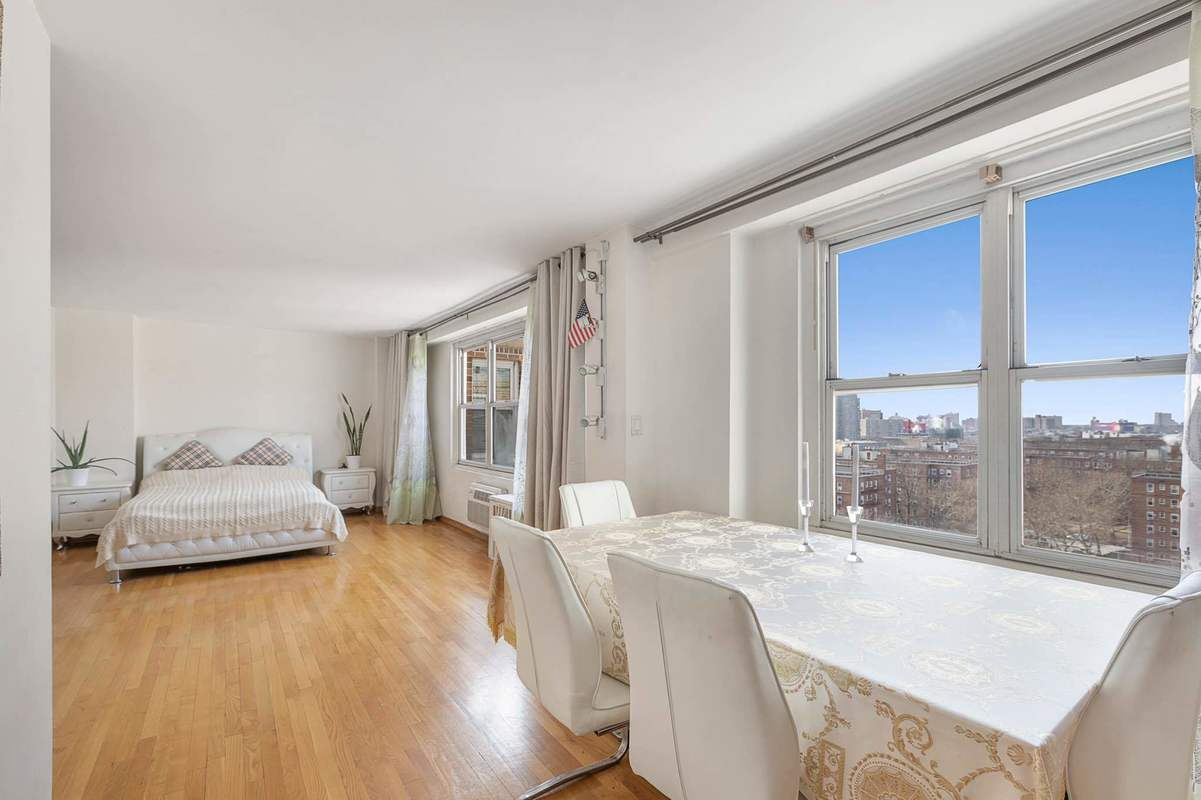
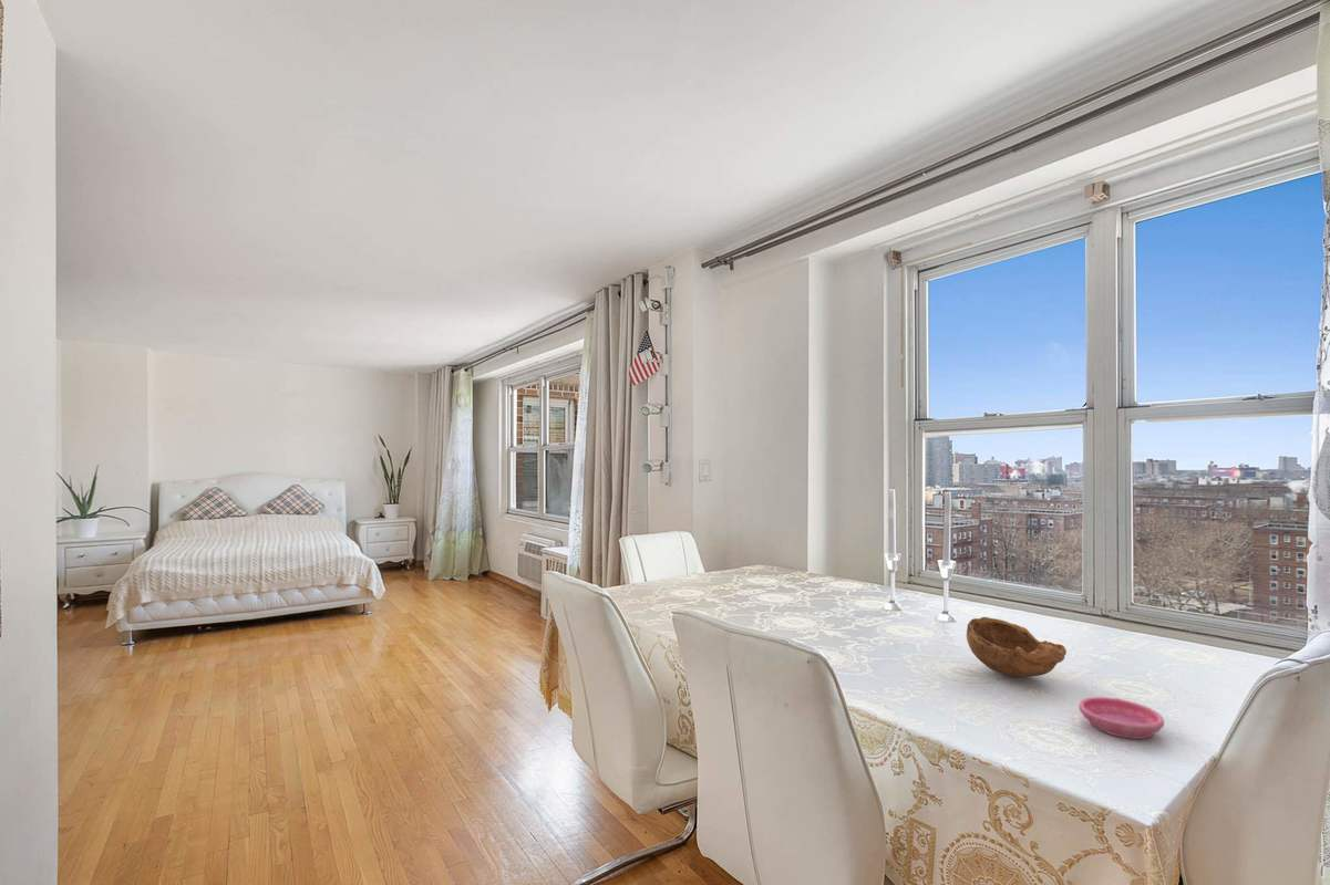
+ saucer (1120, 718)
+ bowl (1013, 652)
